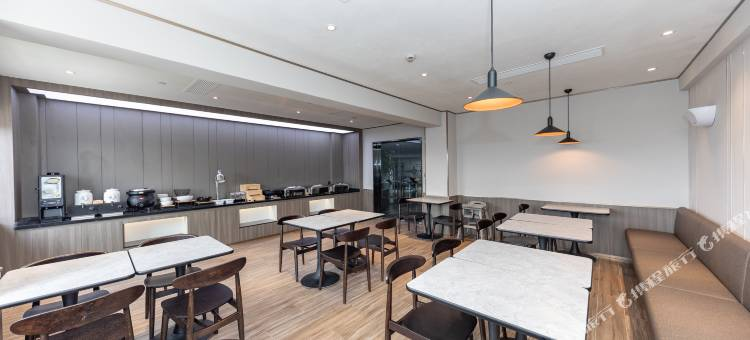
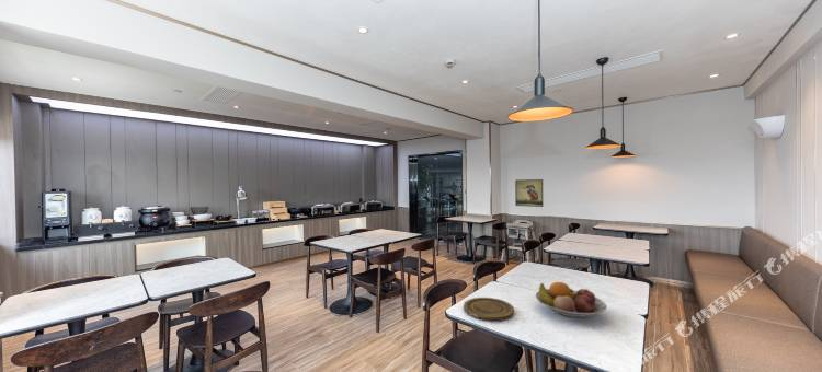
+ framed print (528, 193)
+ fruit bowl (569, 297)
+ plate (488, 307)
